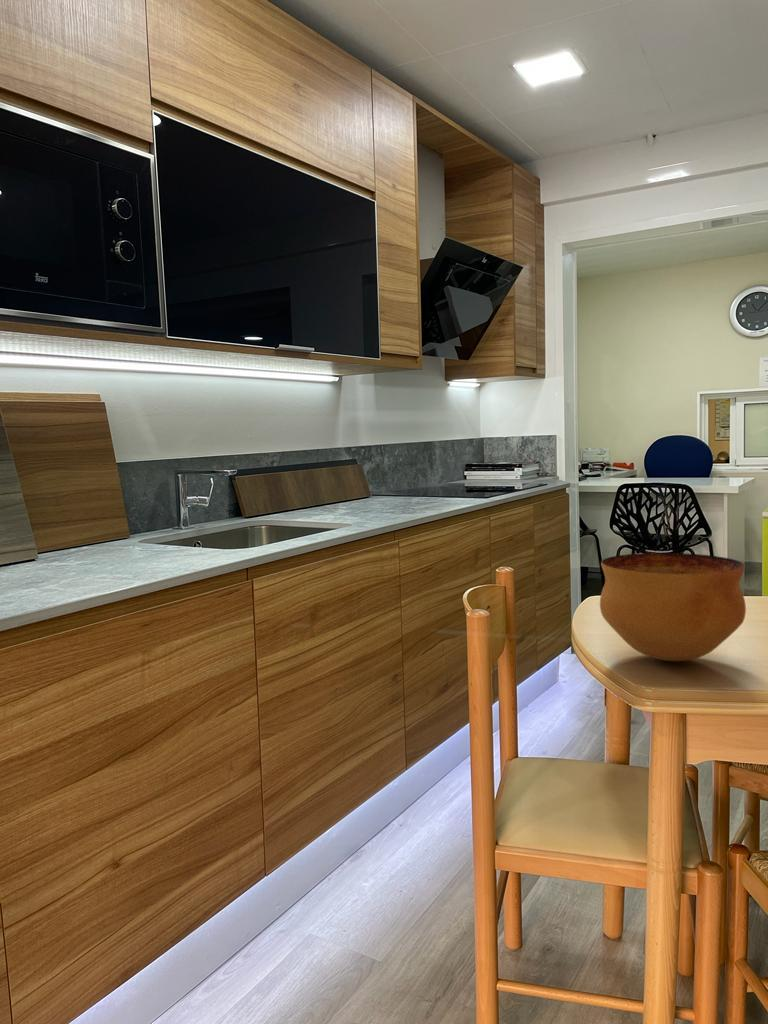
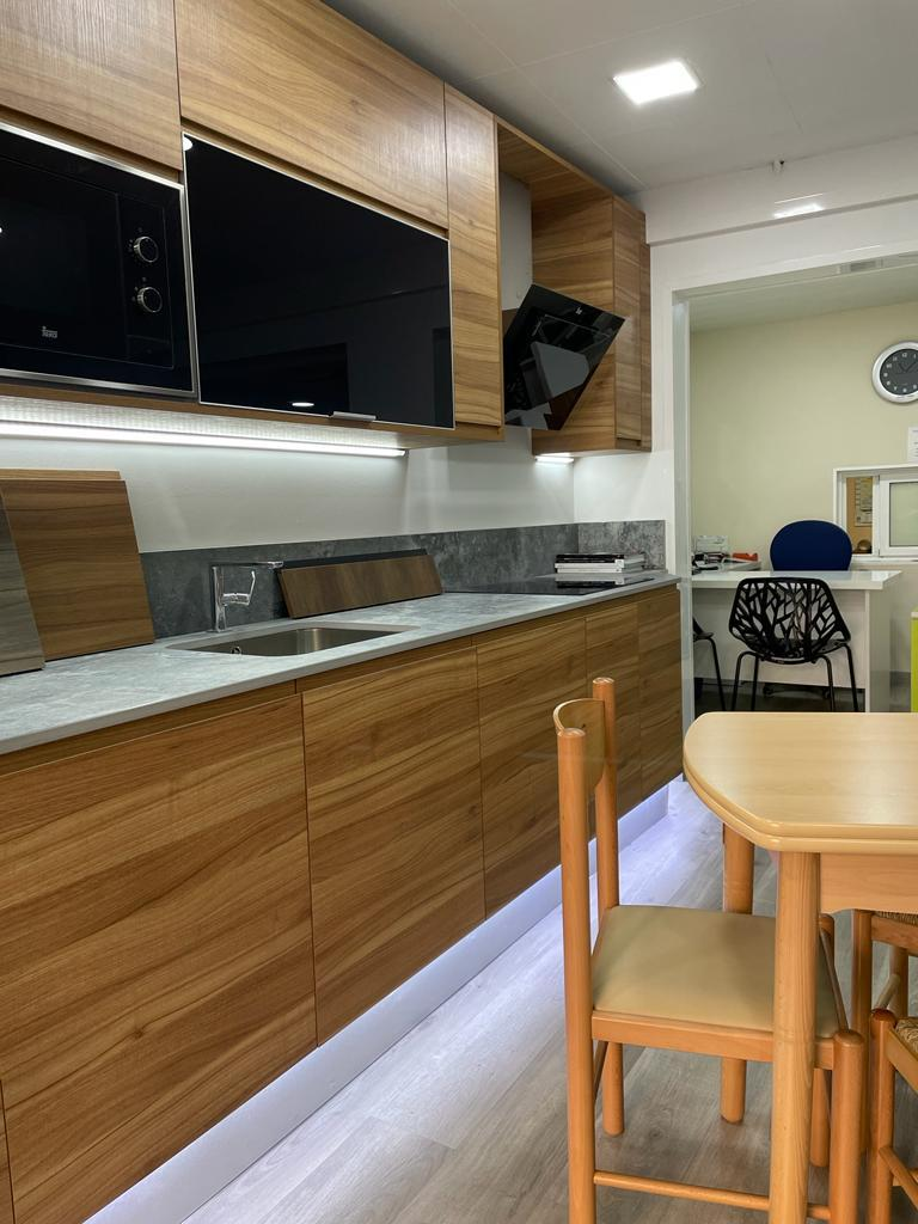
- bowl (670, 611)
